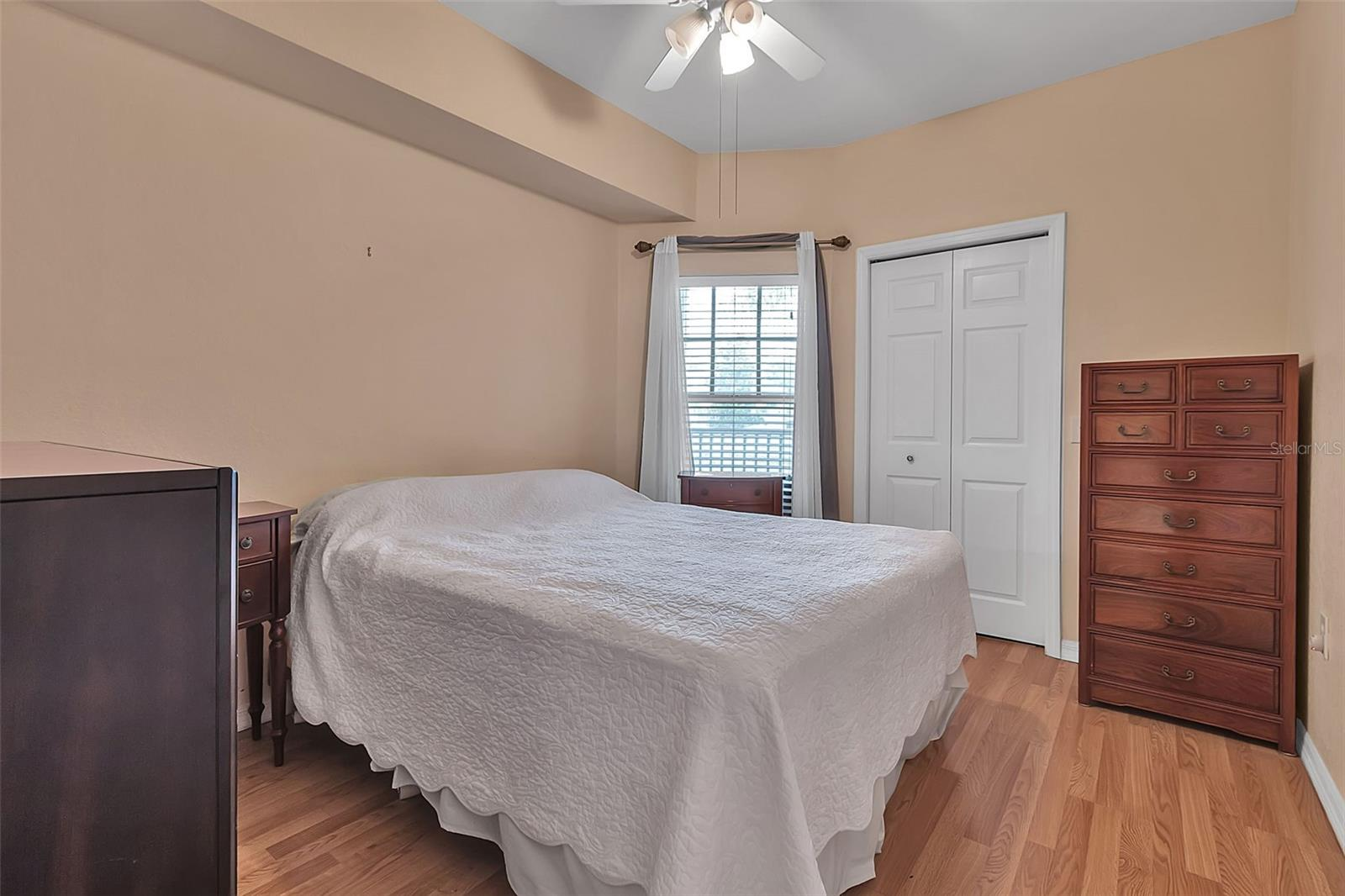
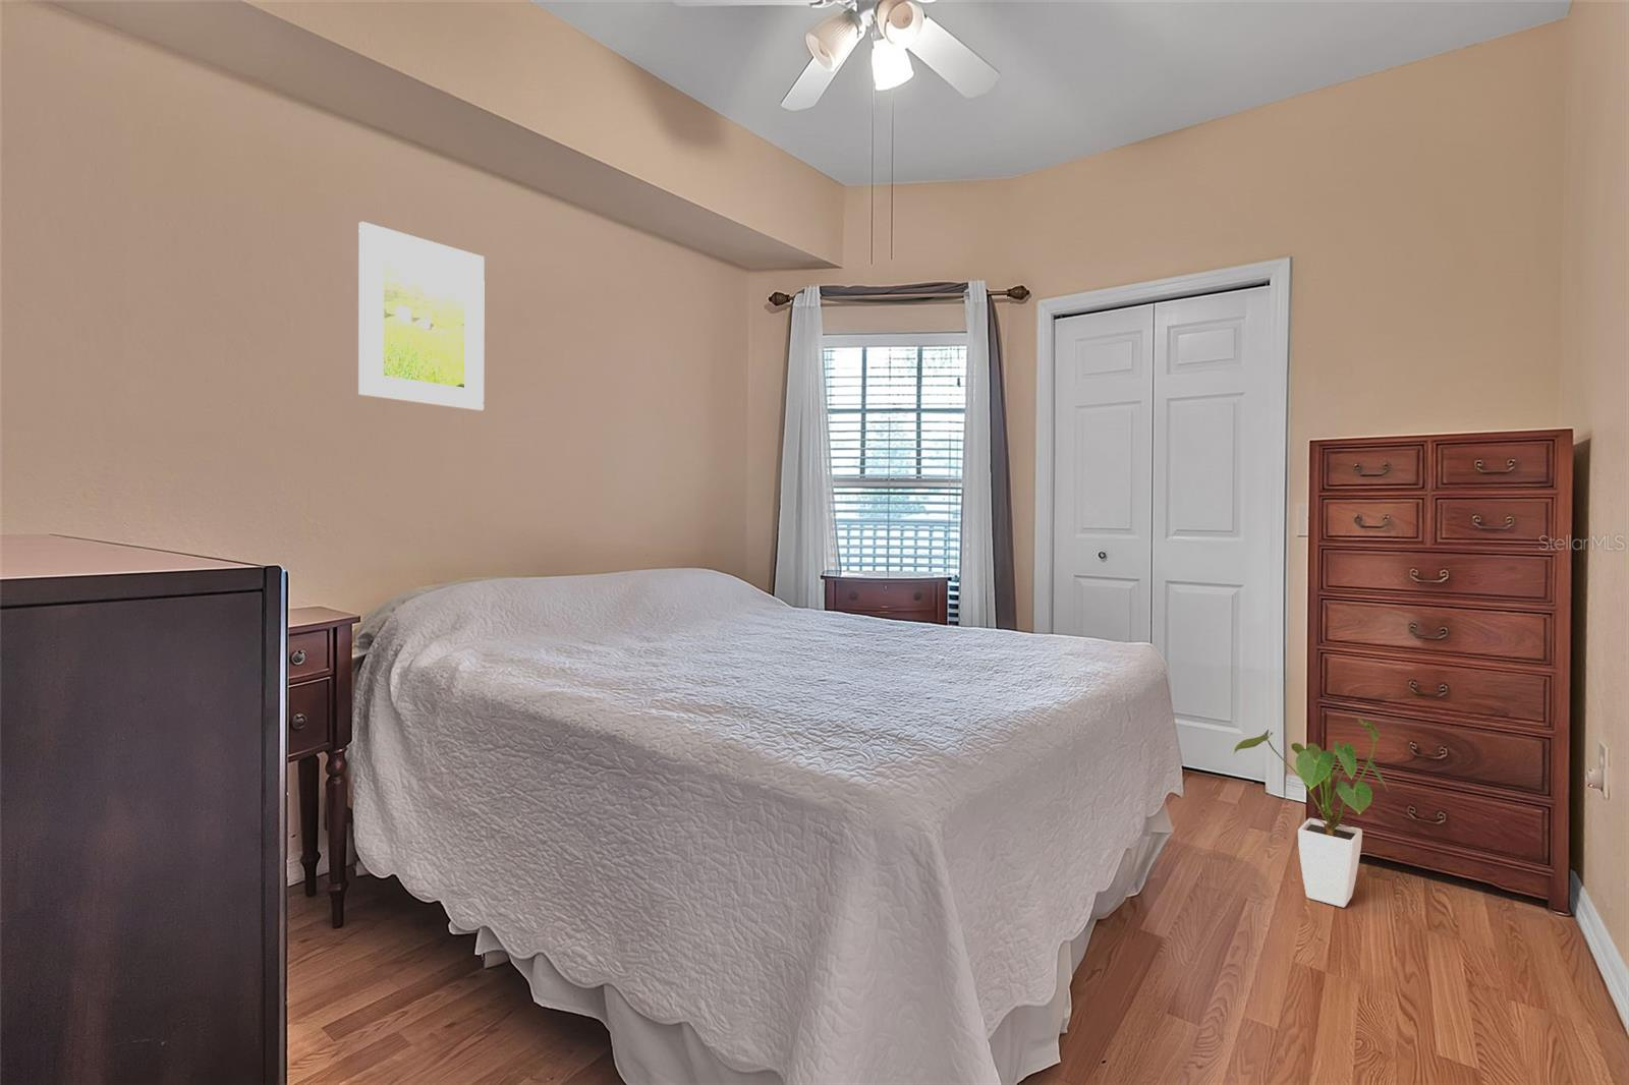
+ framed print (425, 322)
+ house plant (1318, 806)
